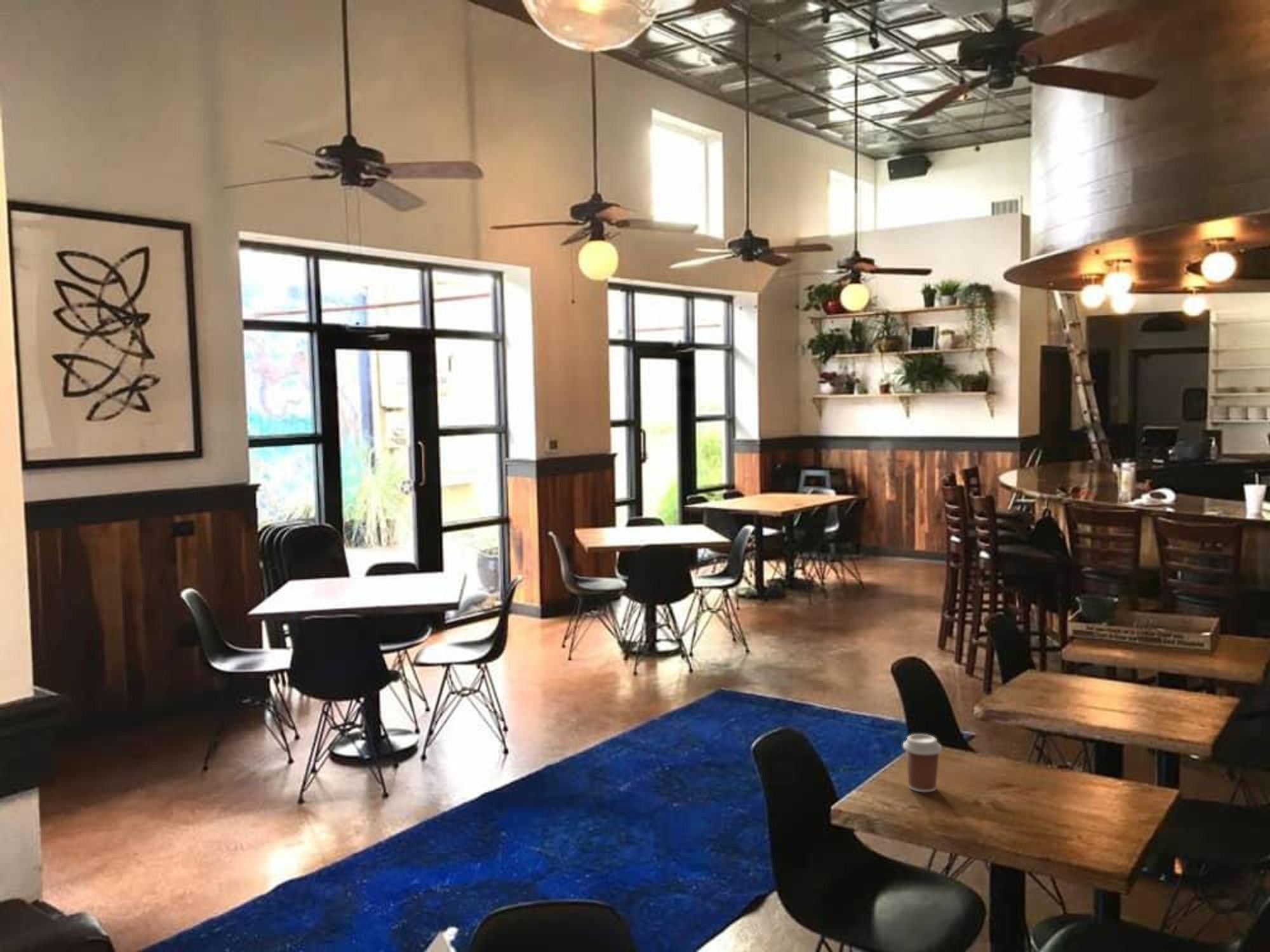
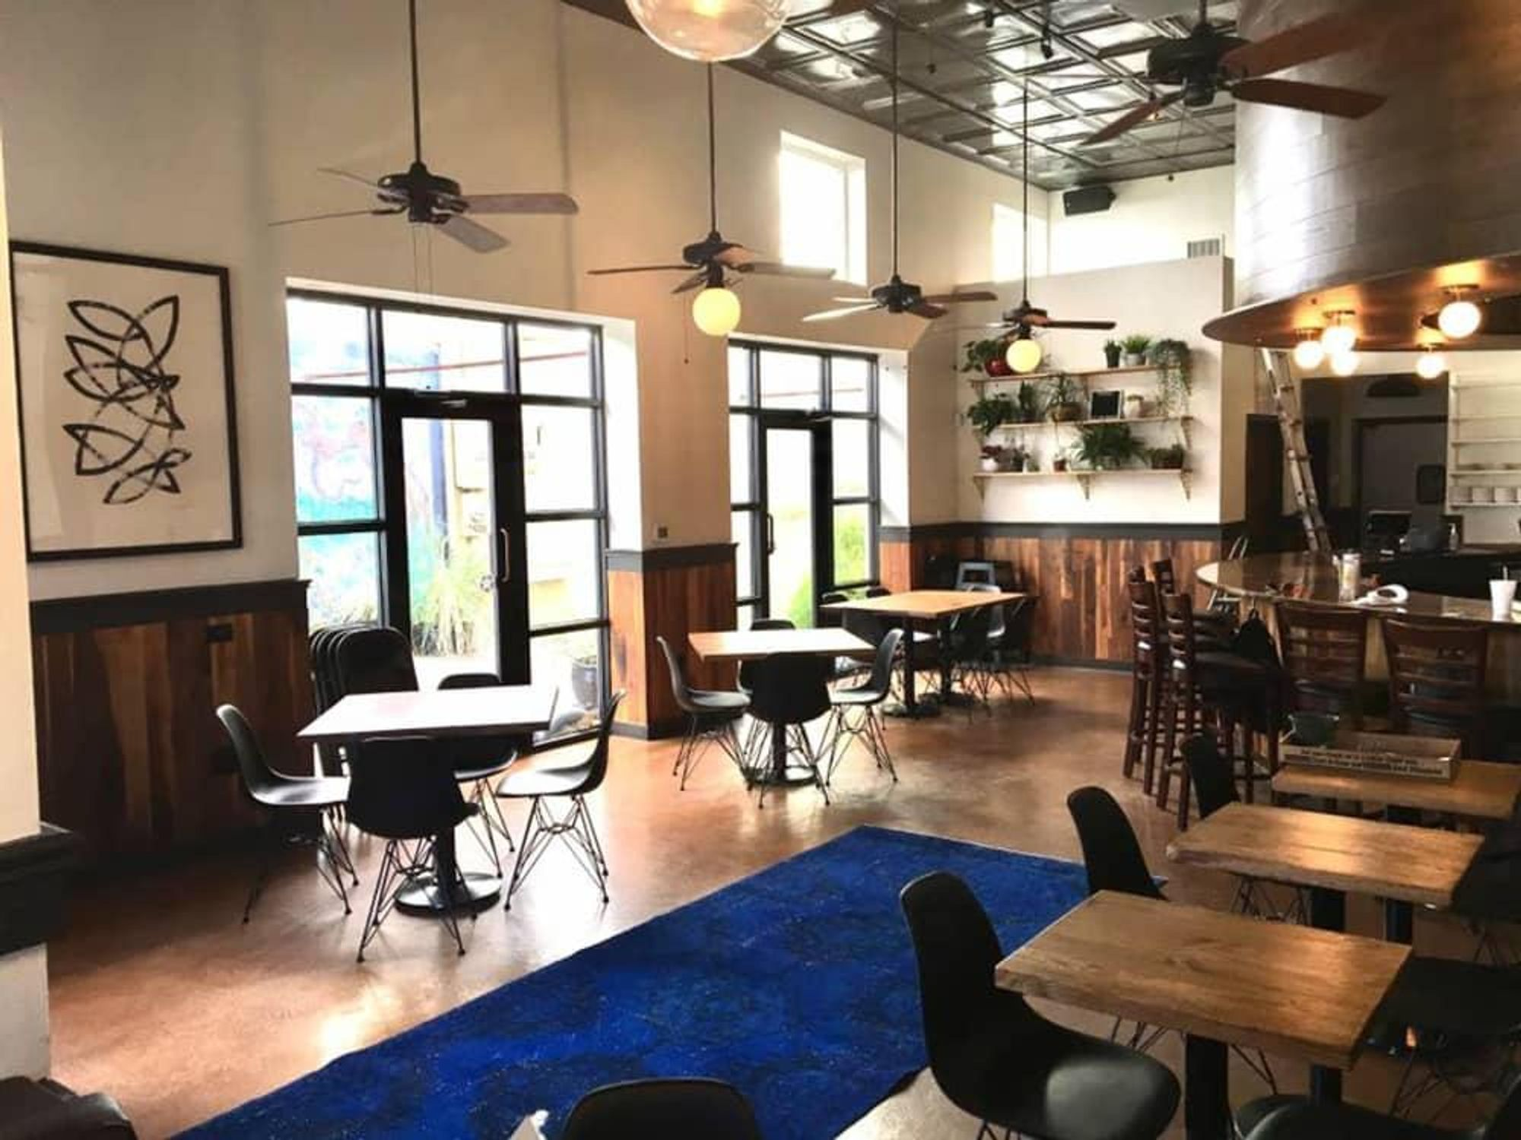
- coffee cup (922, 763)
